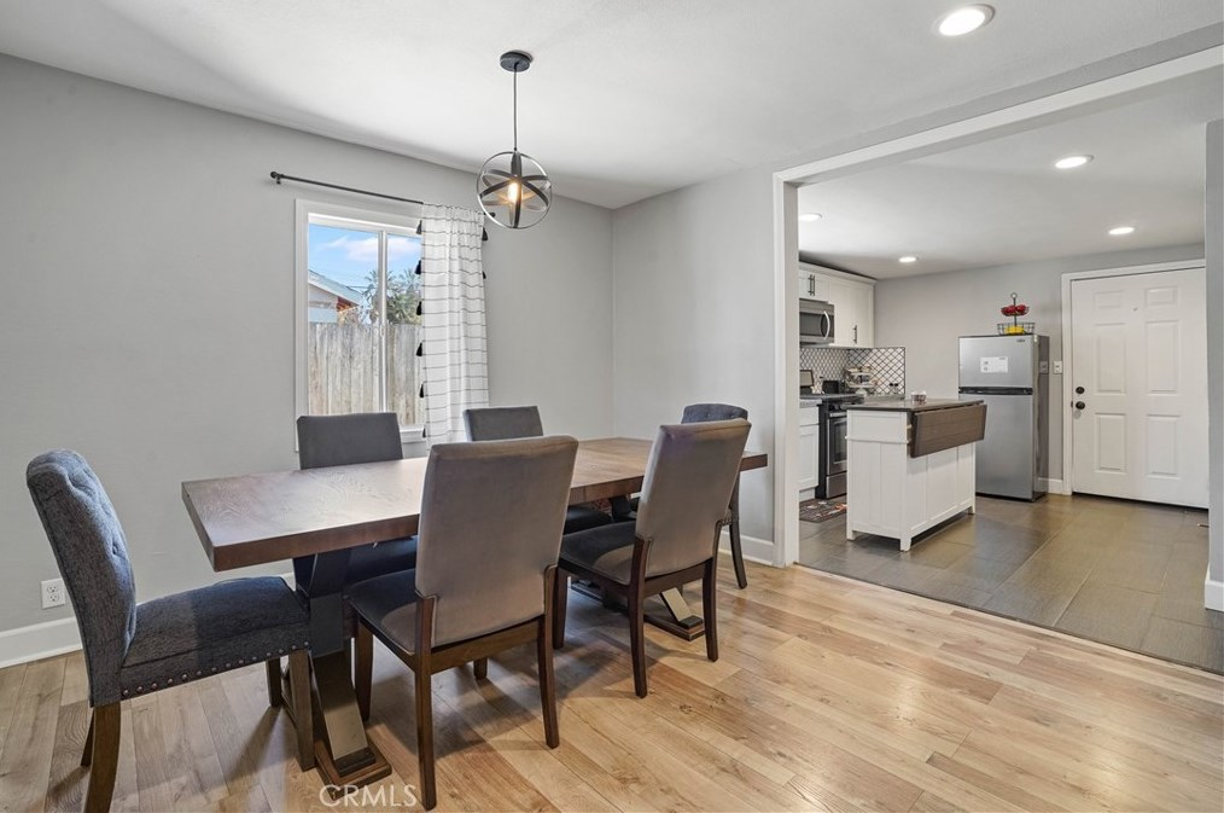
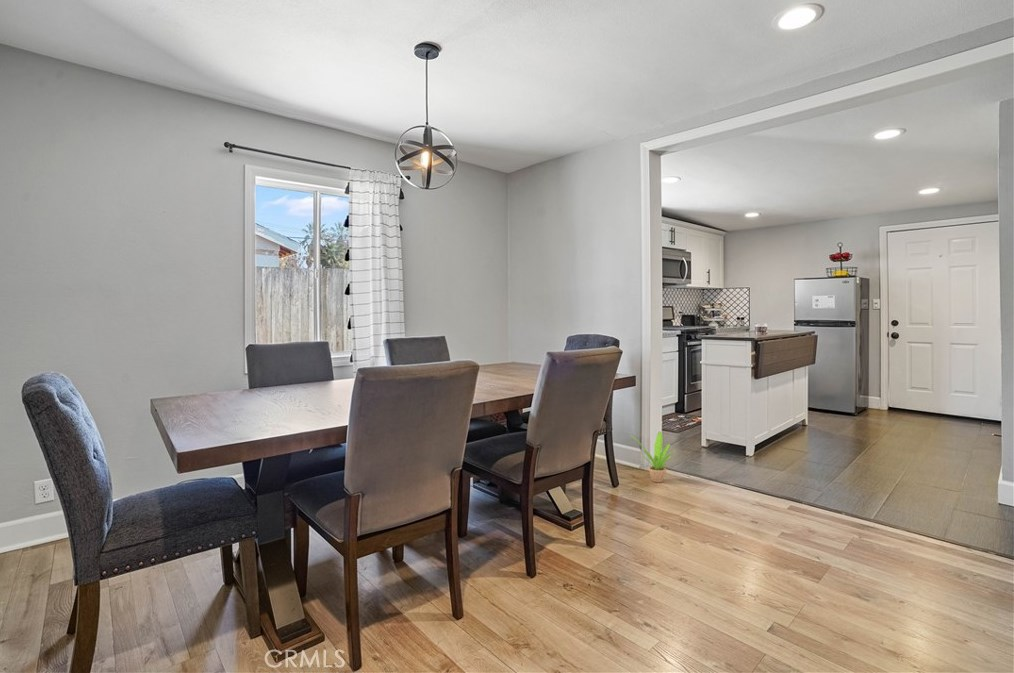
+ potted plant (658, 458)
